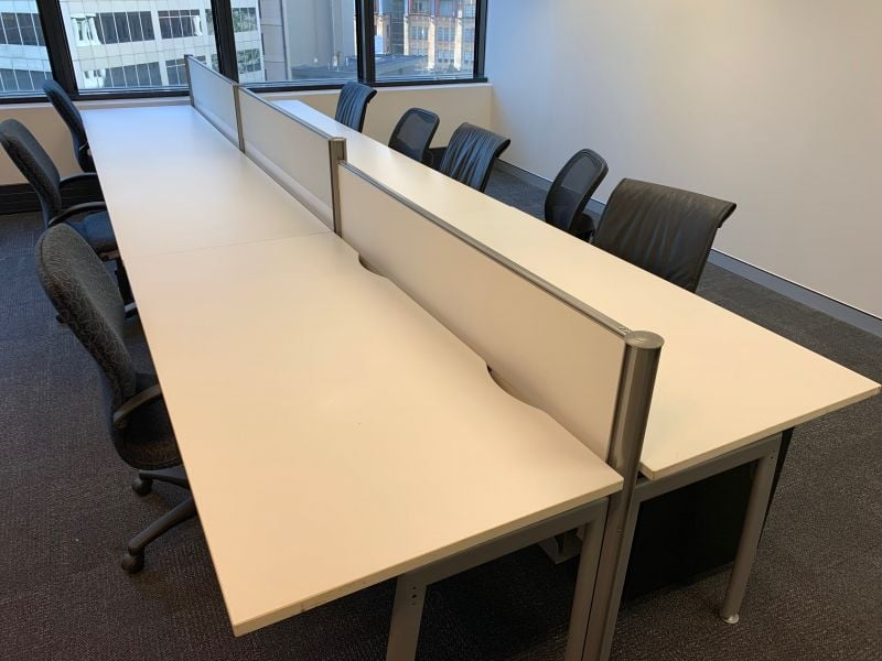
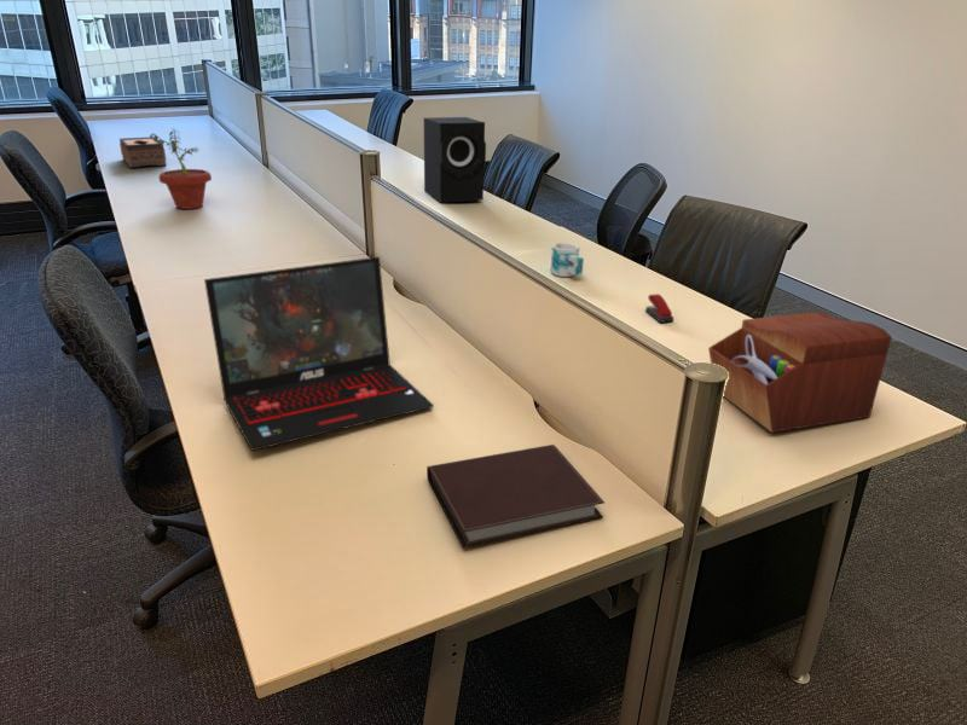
+ sewing box (789, 362)
+ notebook (511, 489)
+ stapler (659, 306)
+ tissue box (143, 151)
+ speaker (453, 158)
+ potted plant (181, 167)
+ laptop (322, 346)
+ mug (568, 261)
